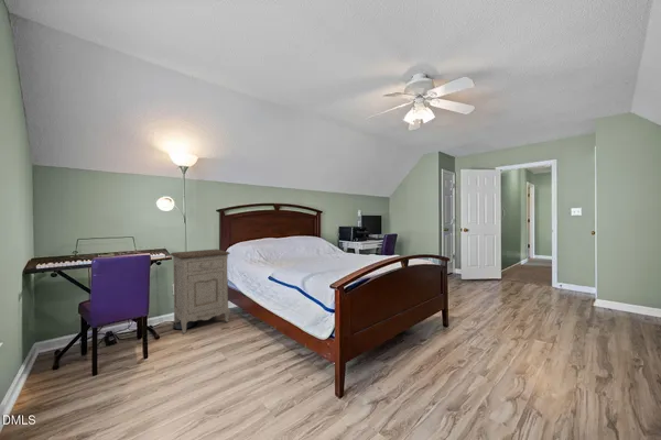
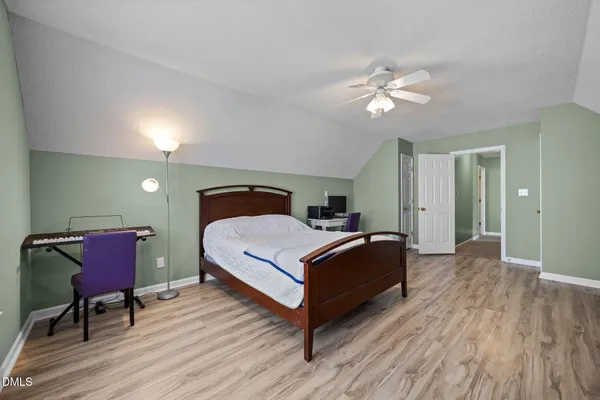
- nightstand (202, 287)
